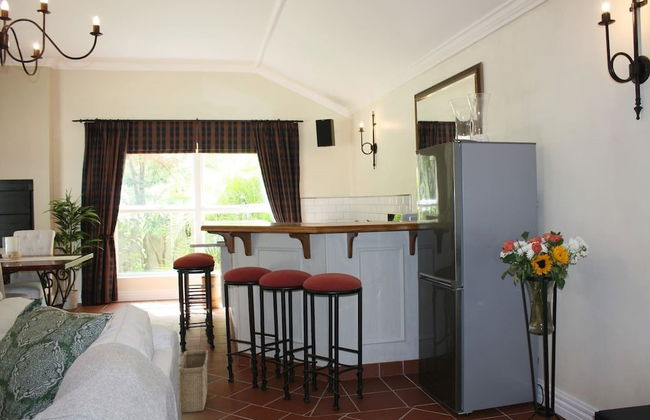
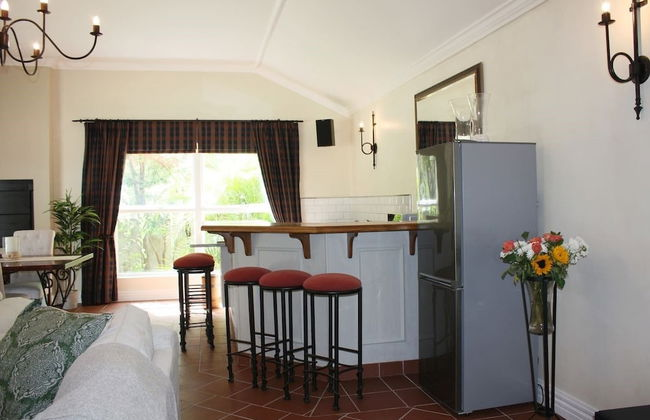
- basket (194, 379)
